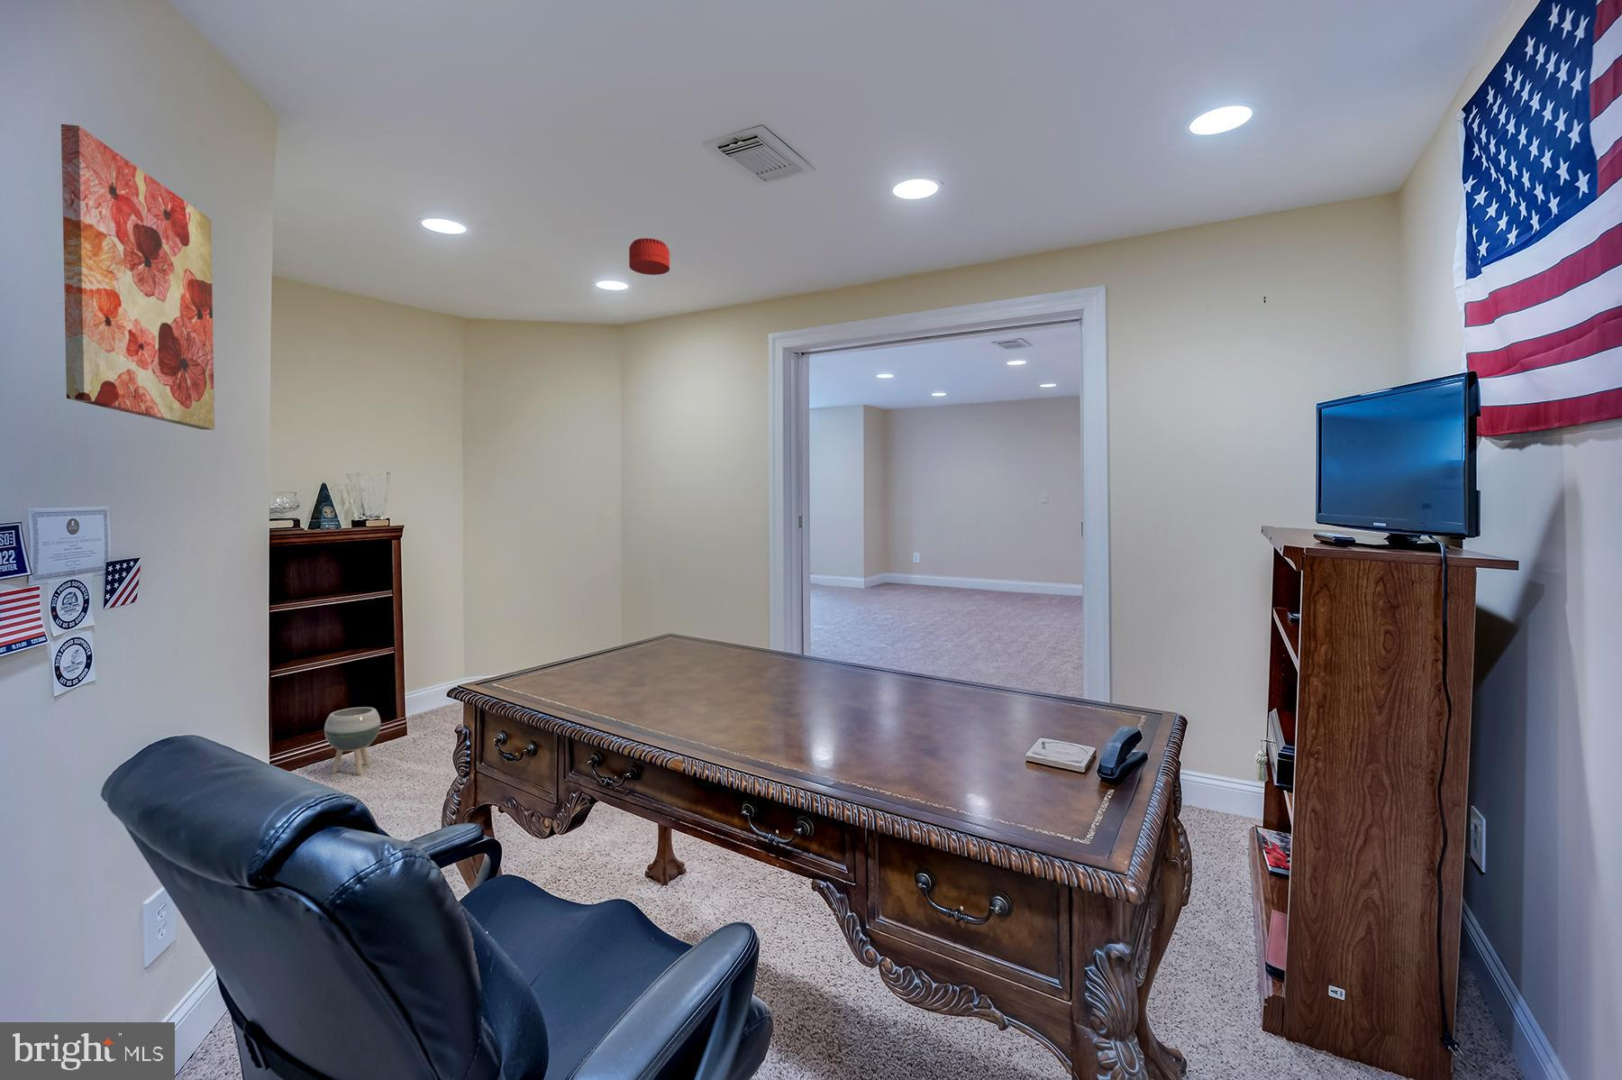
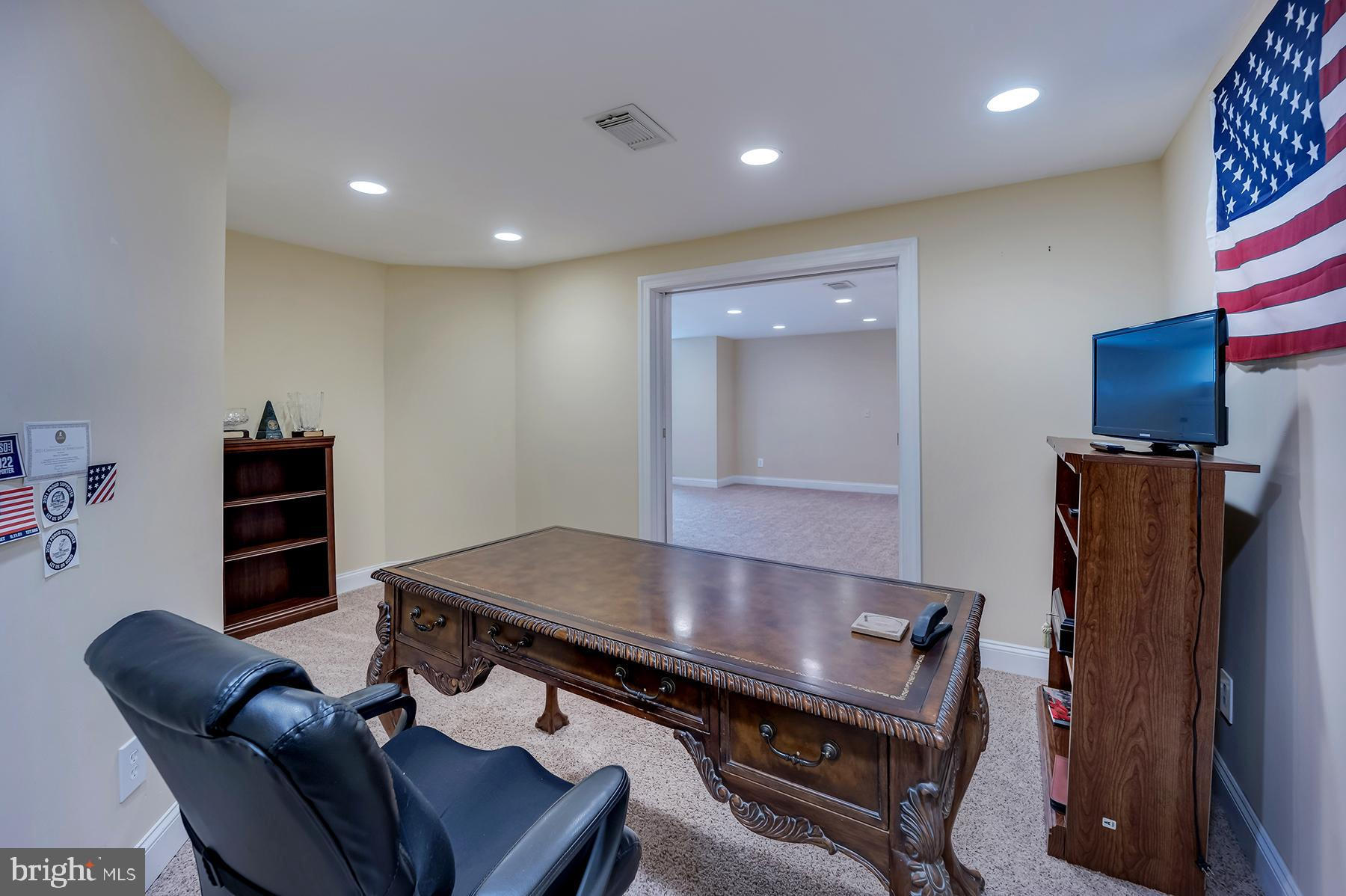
- wall art (148, 297)
- planter (353, 741)
- smoke detector (648, 256)
